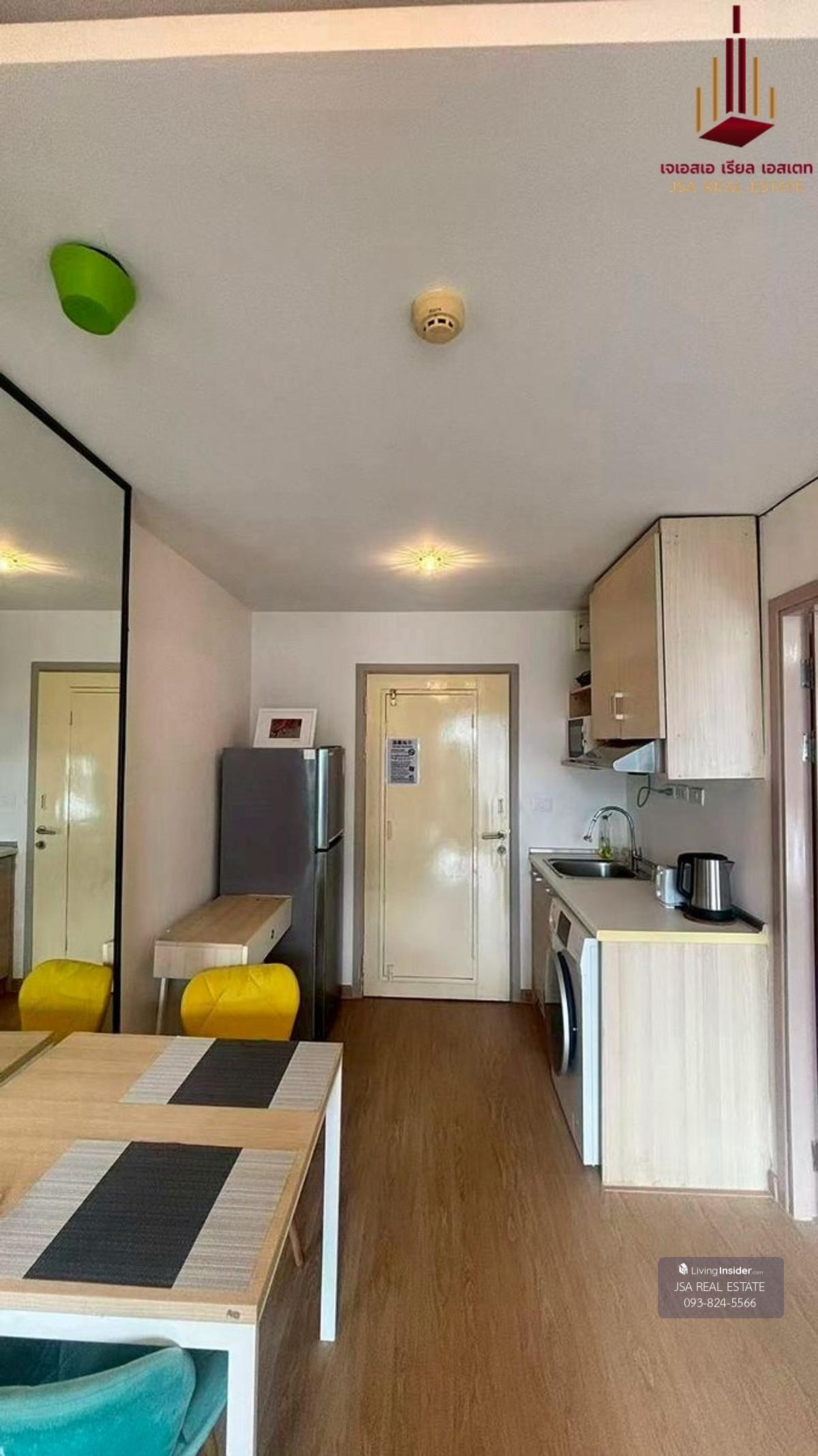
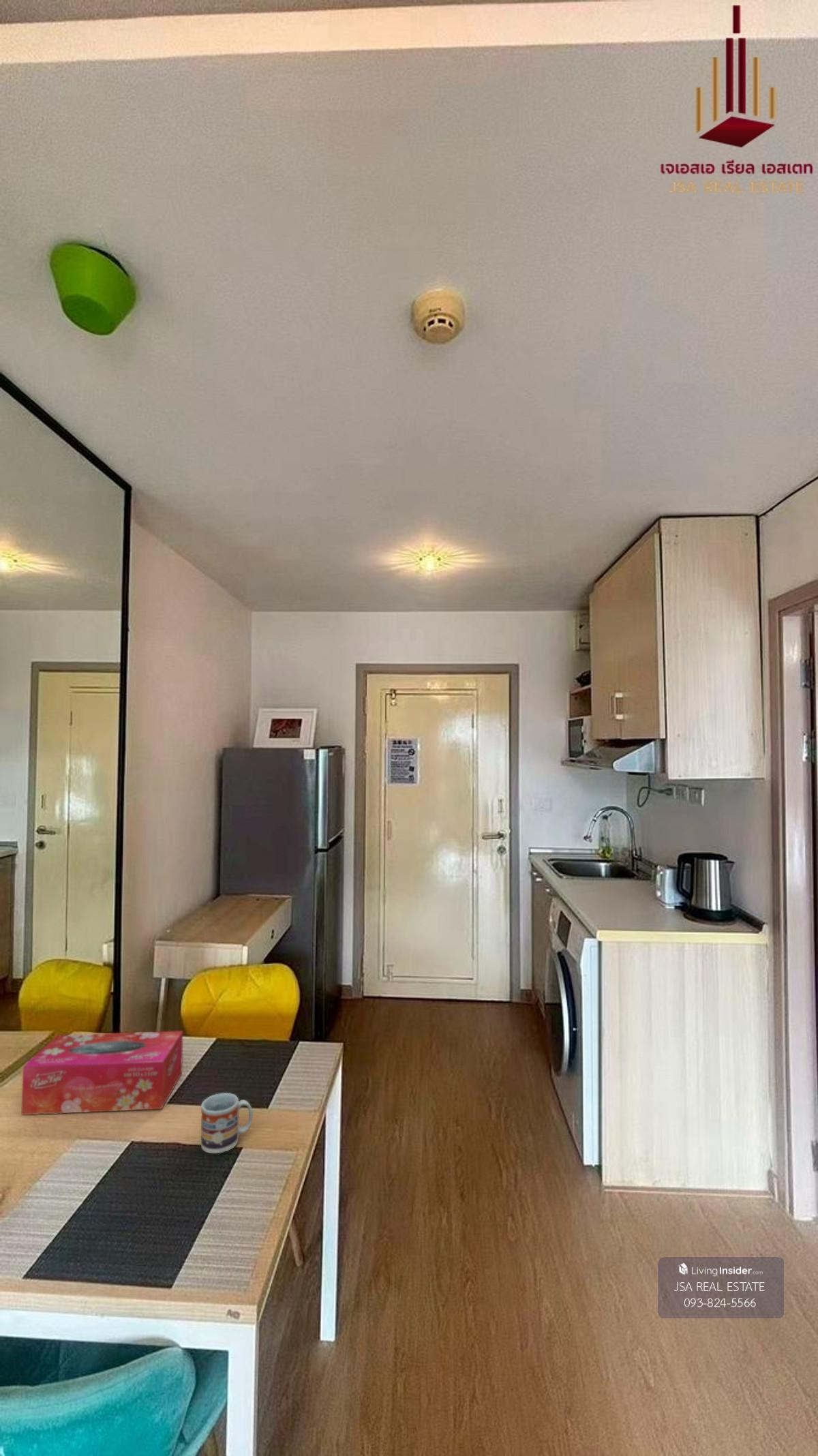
+ cup (227, 1121)
+ tissue box (107, 1070)
